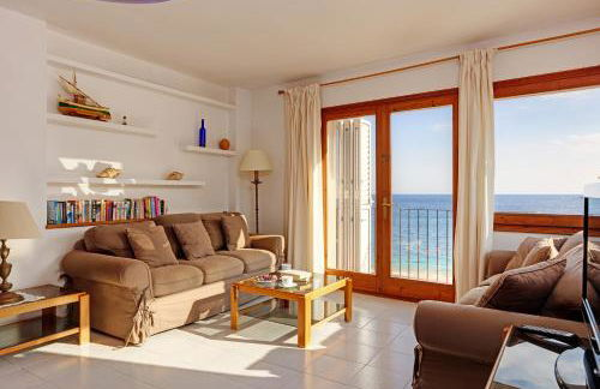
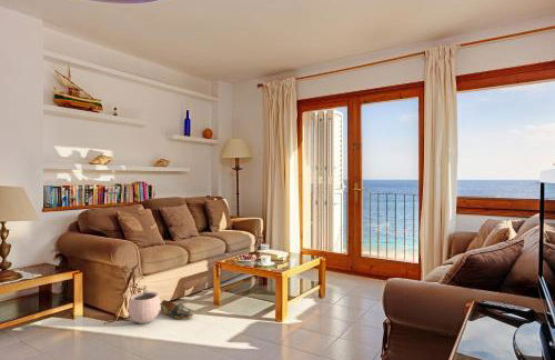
+ shoe (175, 309)
+ plant pot (144, 302)
